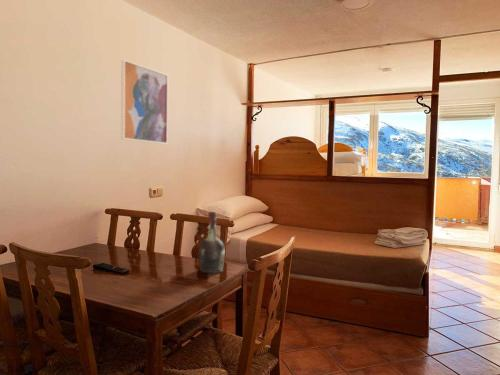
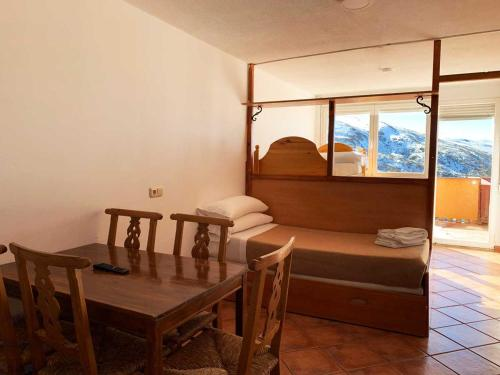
- cognac bottle (211, 241)
- wall art (145, 104)
